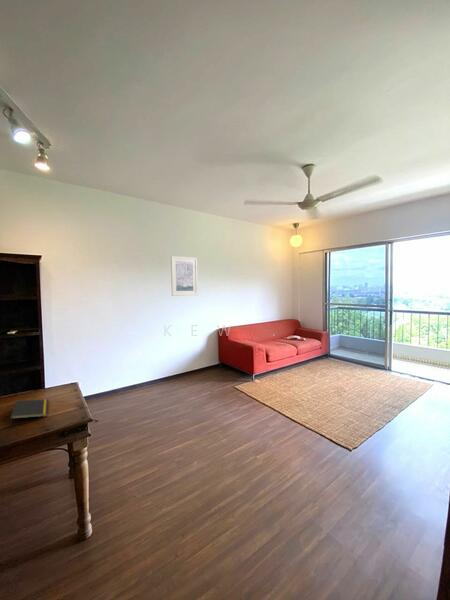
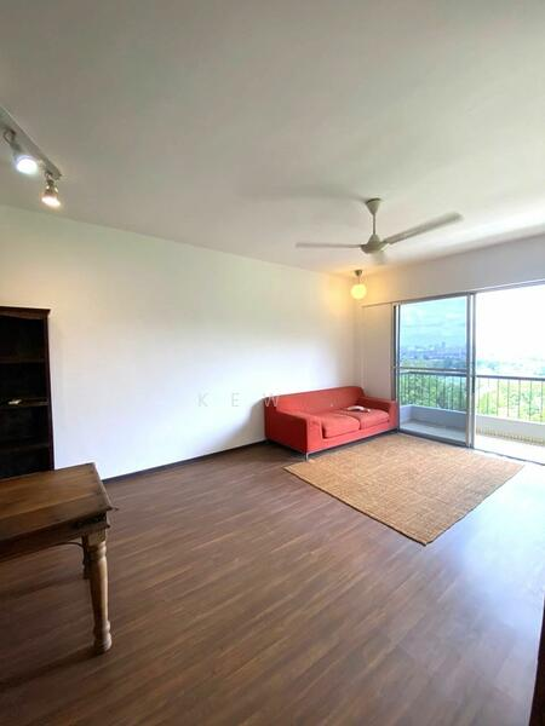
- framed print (184, 276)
- notepad (31, 408)
